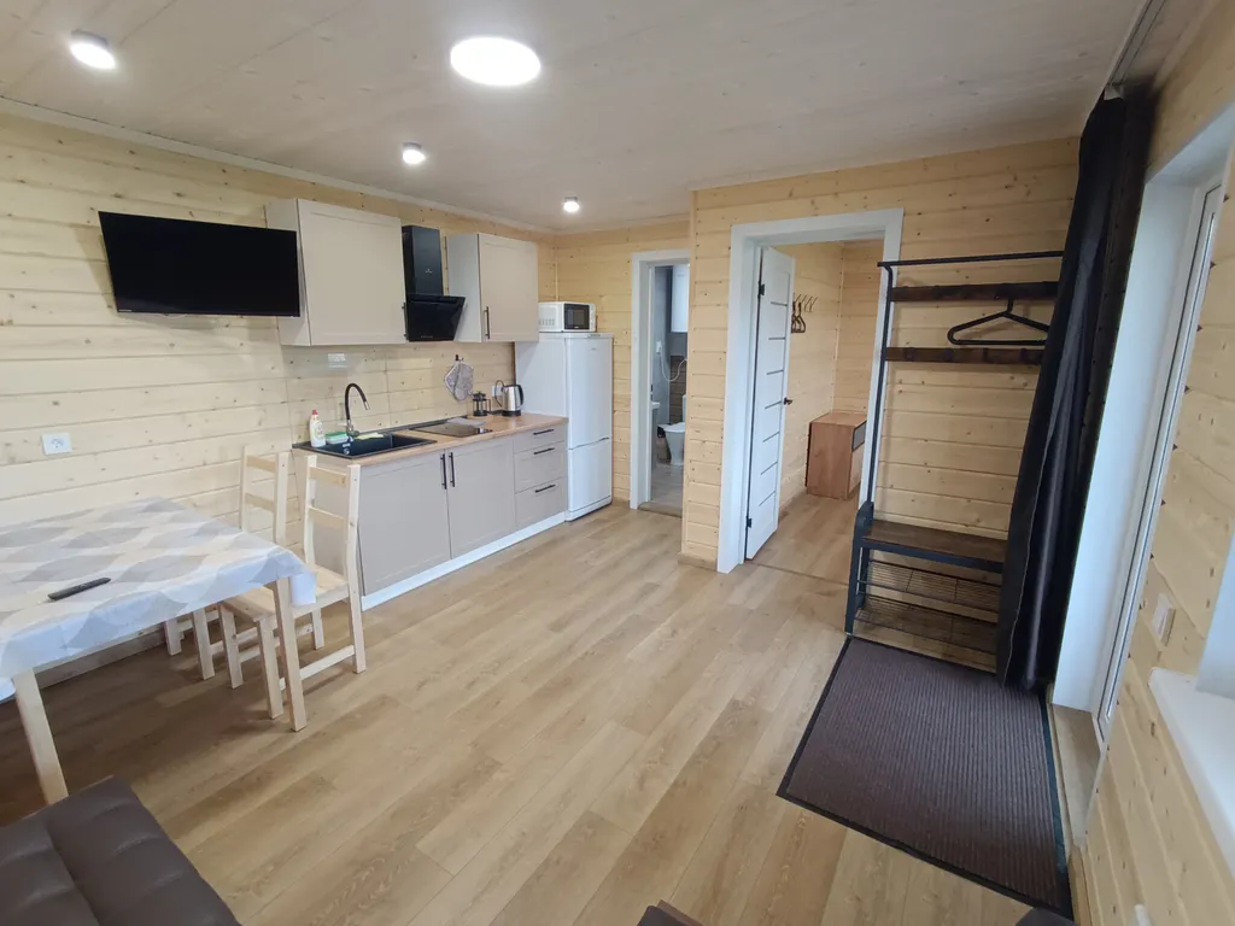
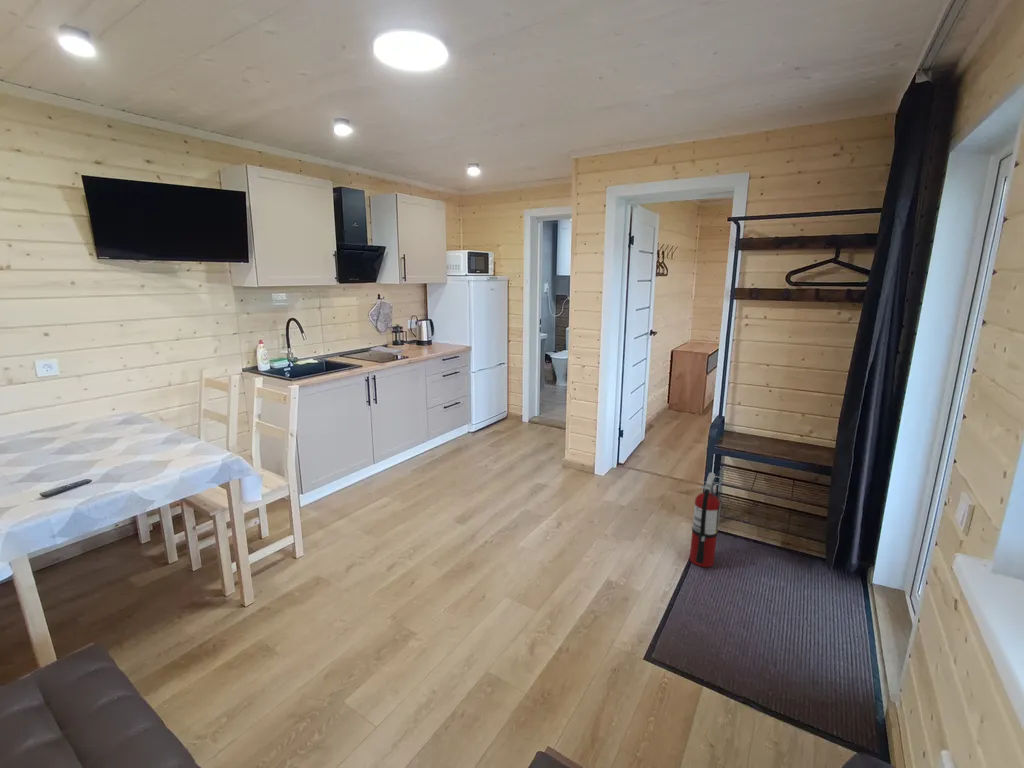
+ fire extinguisher (705, 519)
